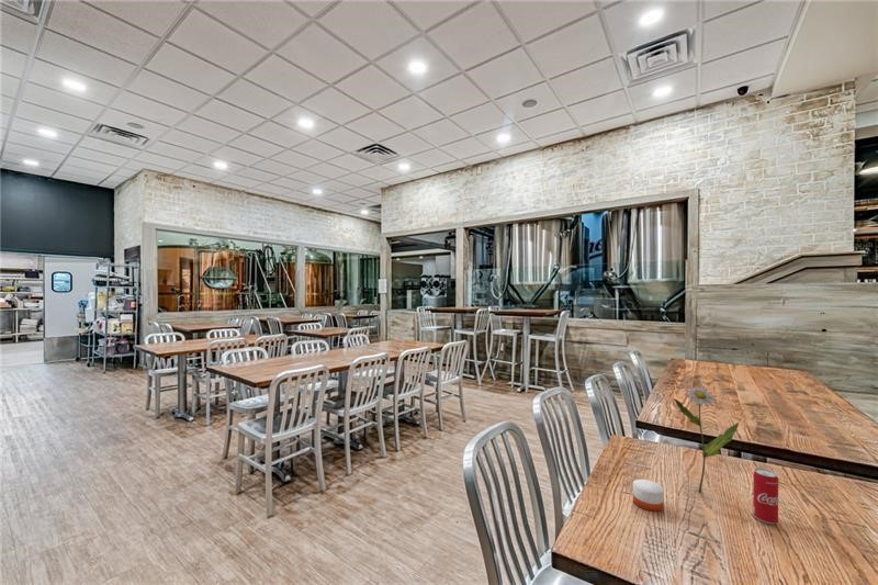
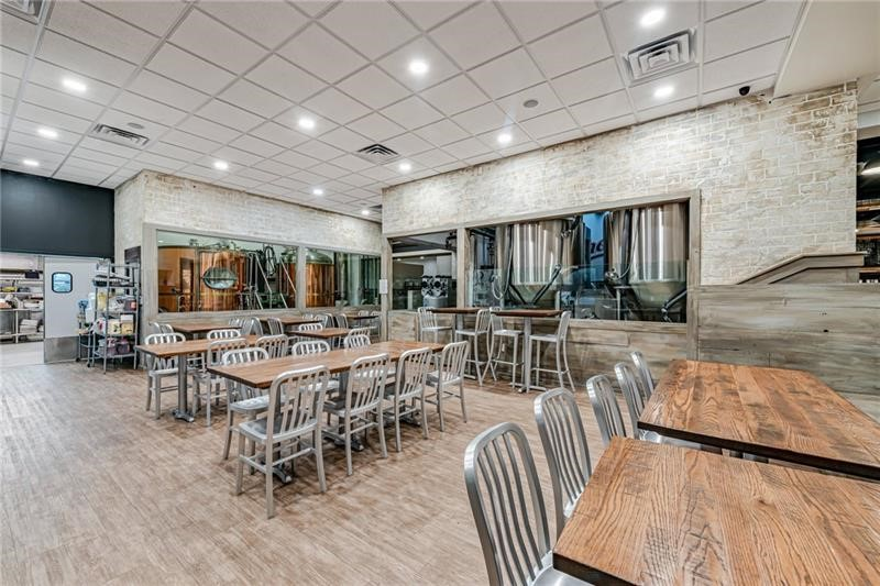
- flower (702, 437)
- beverage can (765, 495)
- candle (648, 484)
